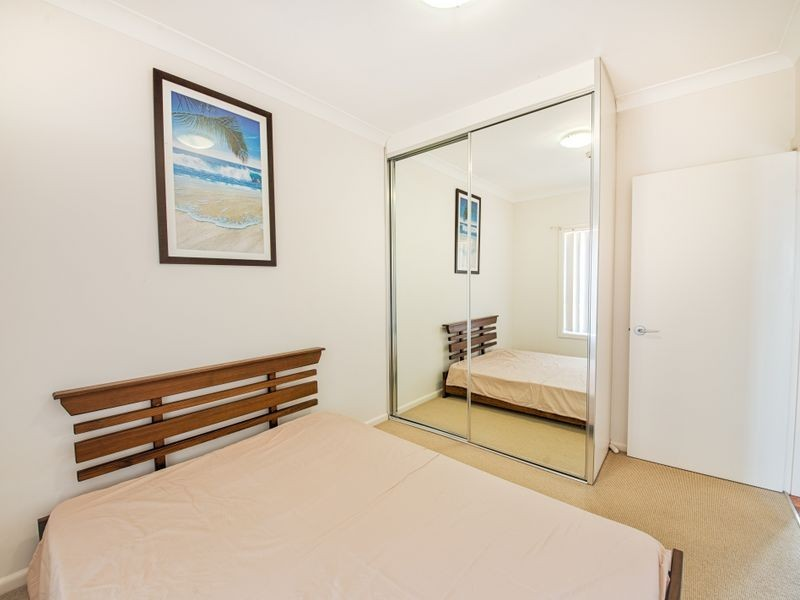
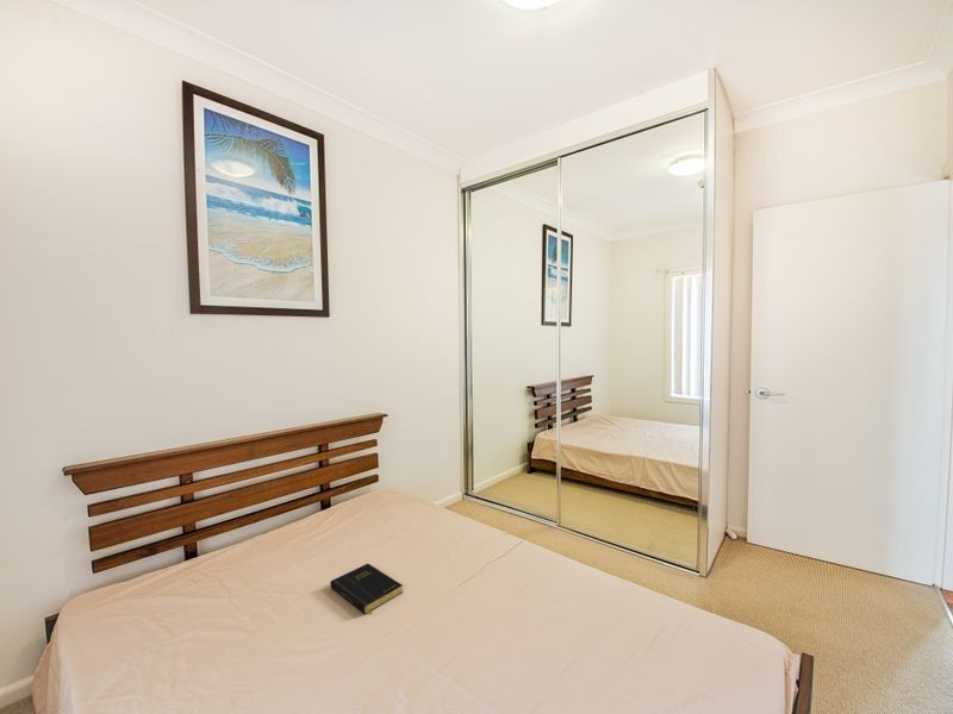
+ book (367, 587)
